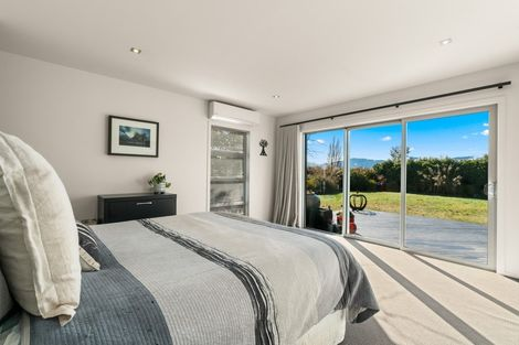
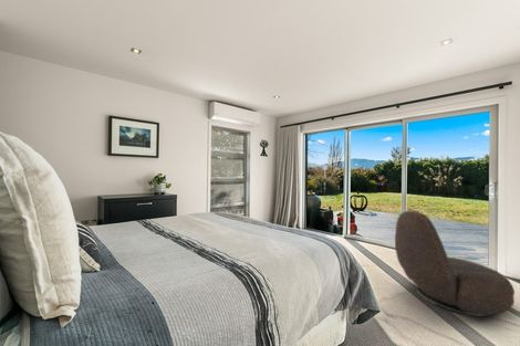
+ armchair (446, 254)
